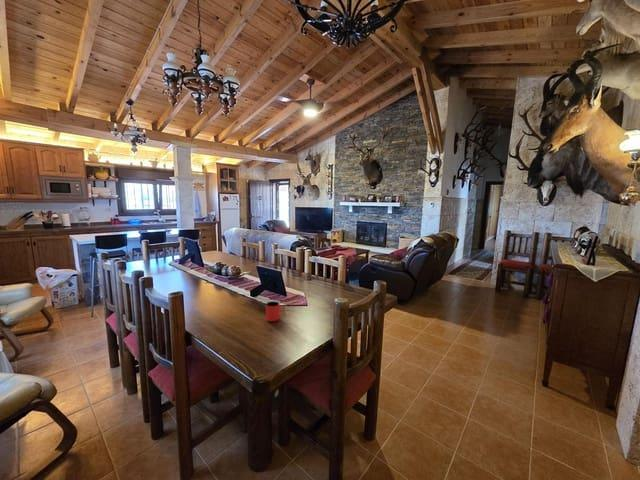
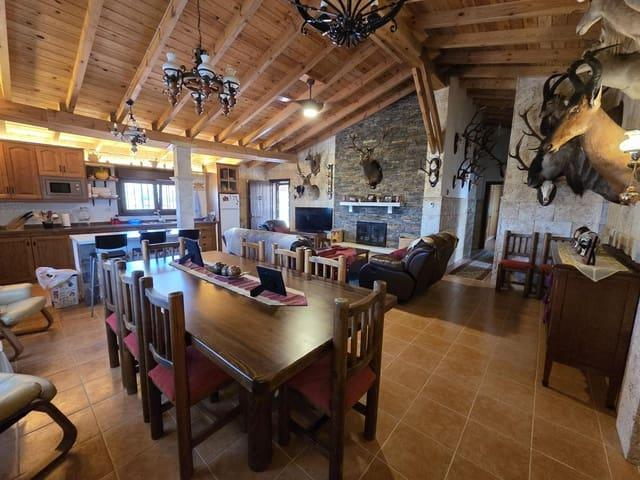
- cup (275, 311)
